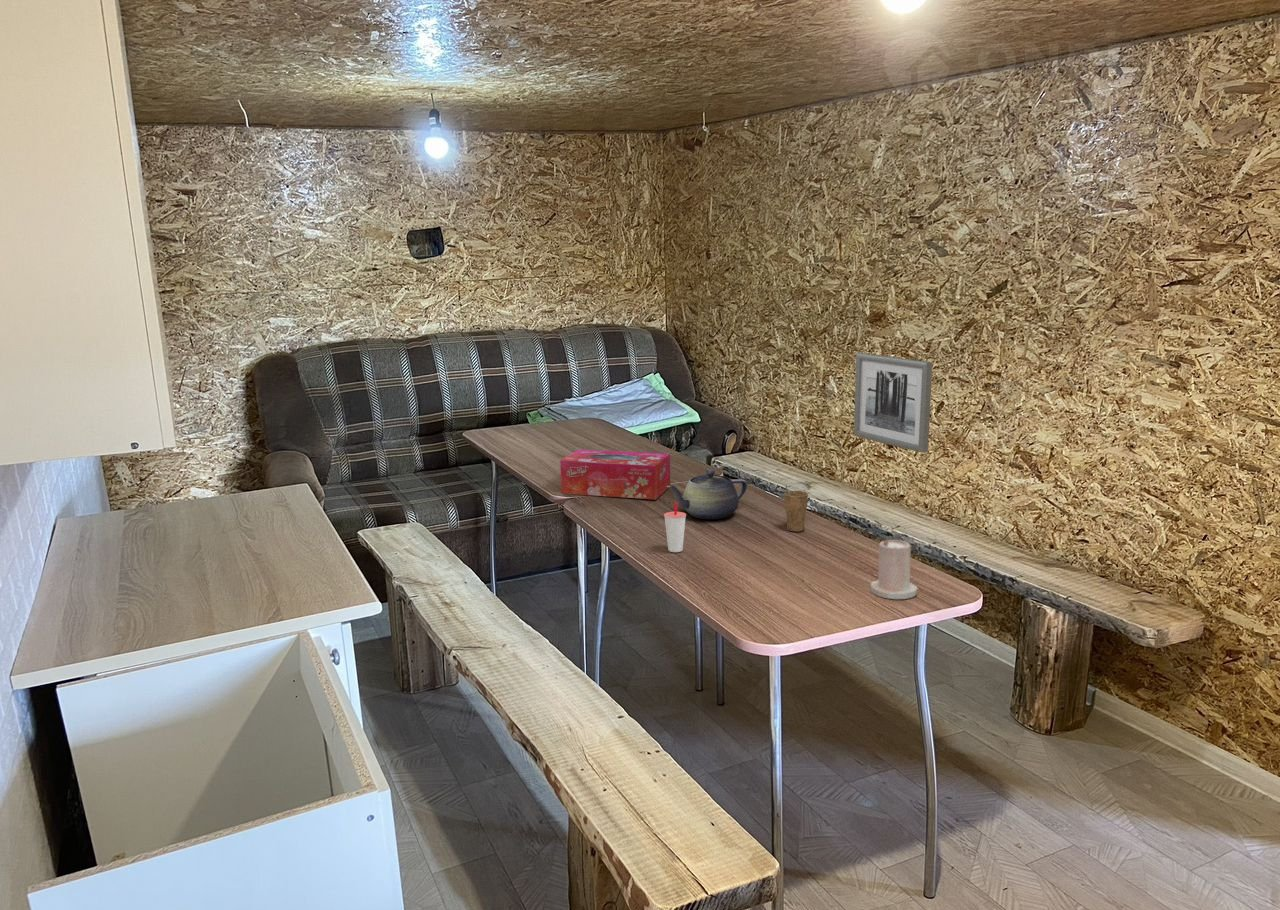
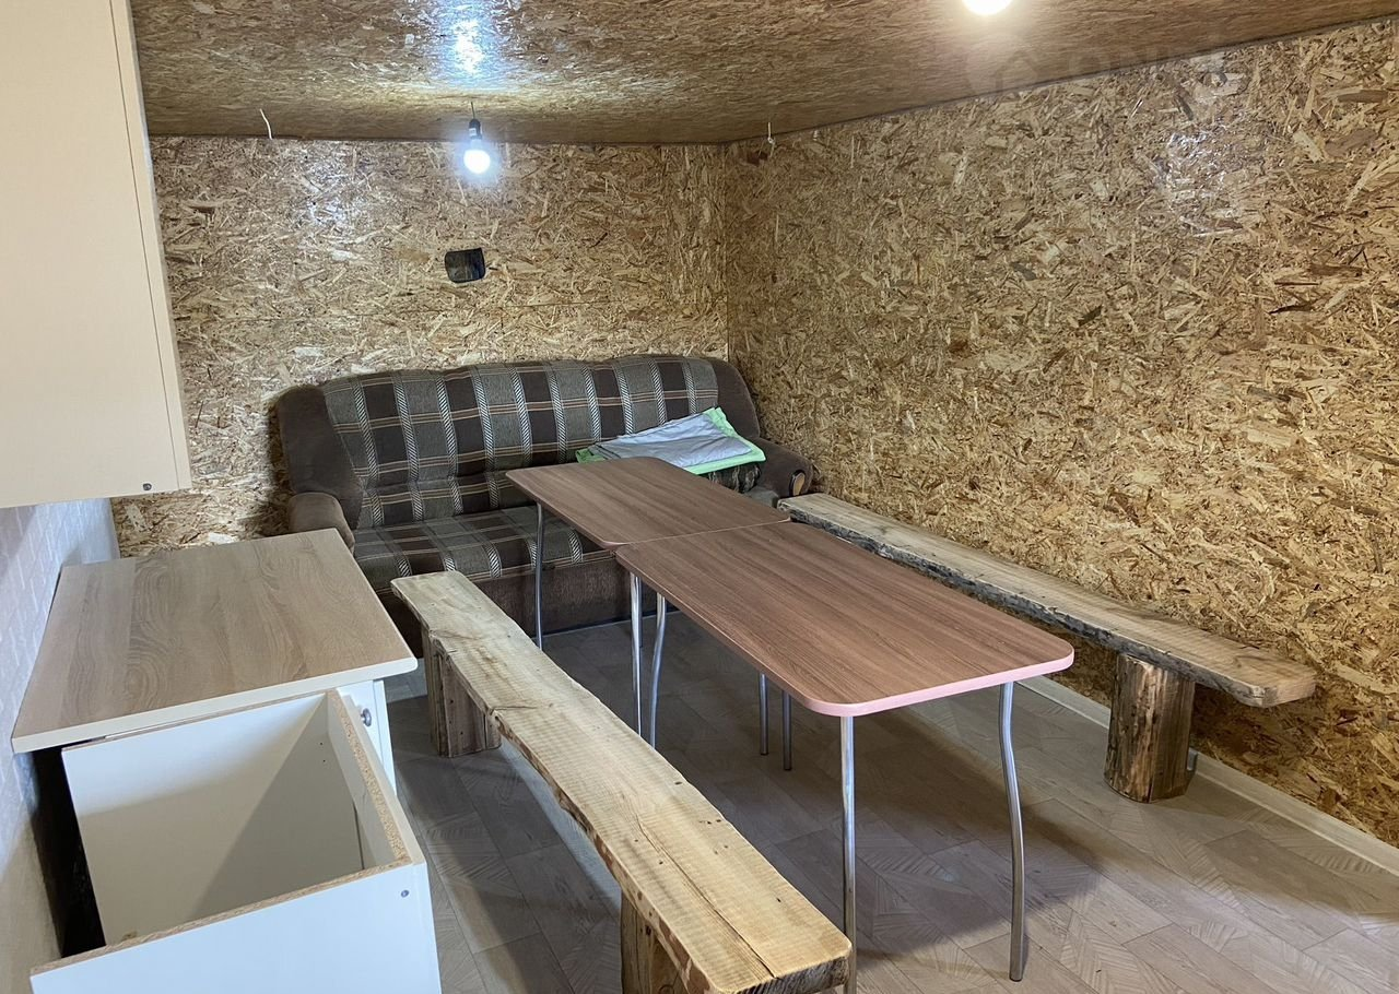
- teapot (707, 493)
- cup (795, 506)
- wall art (890, 401)
- cup (675, 526)
- candle (894, 564)
- tissue box (616, 473)
